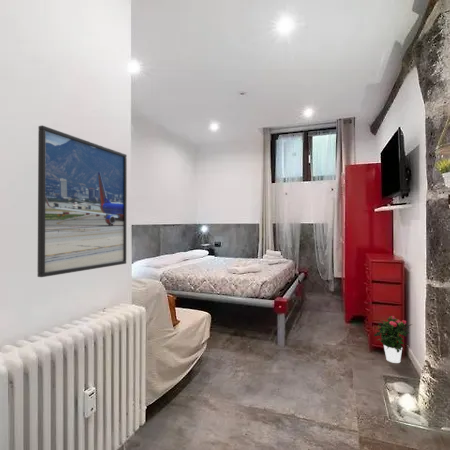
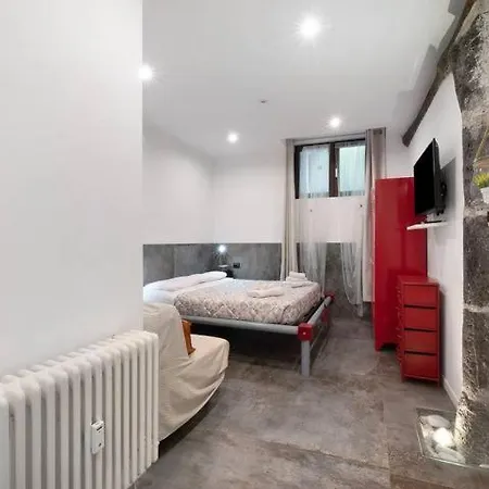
- potted flower (393, 338)
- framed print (89, 205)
